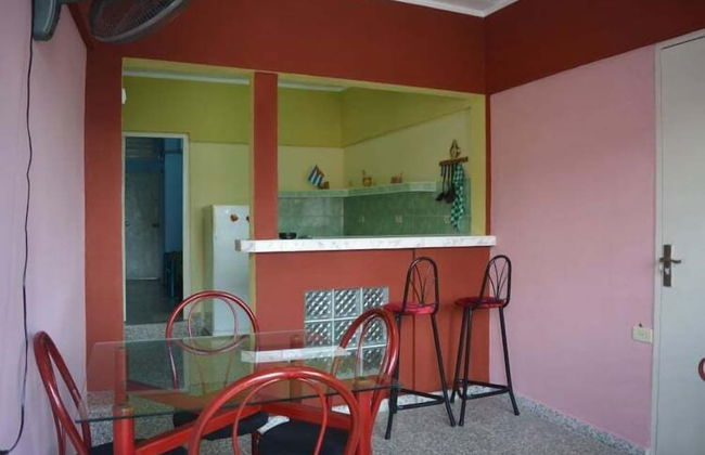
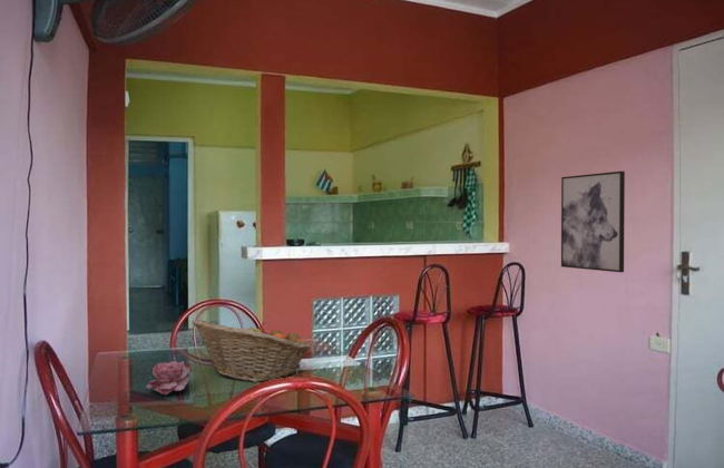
+ wall art (590, 222)
+ flower (169, 378)
+ fruit basket (251, 344)
